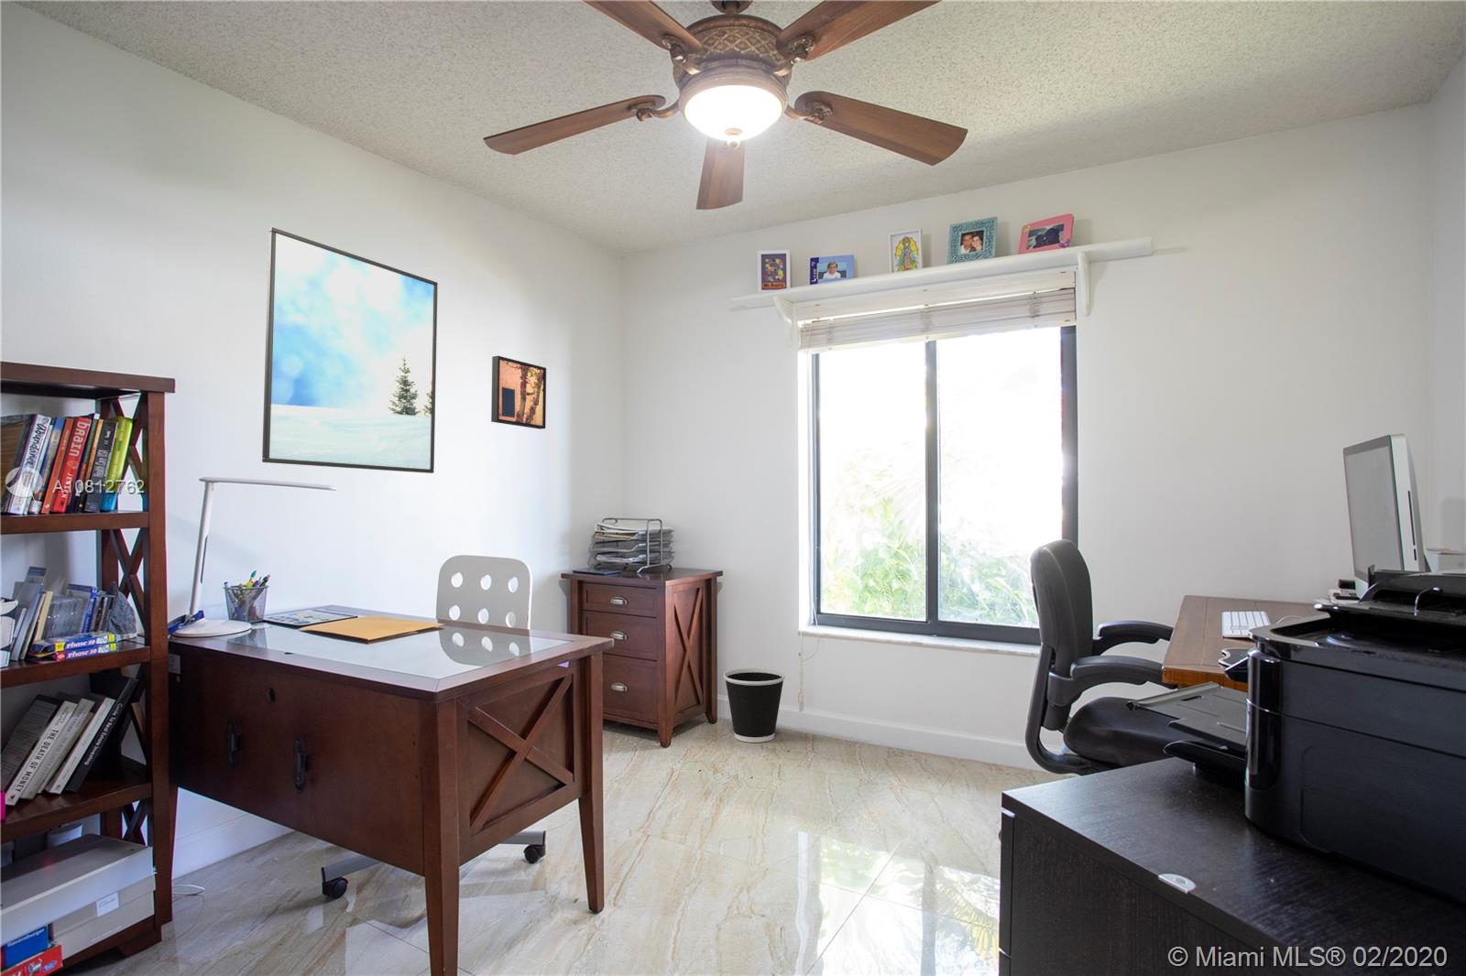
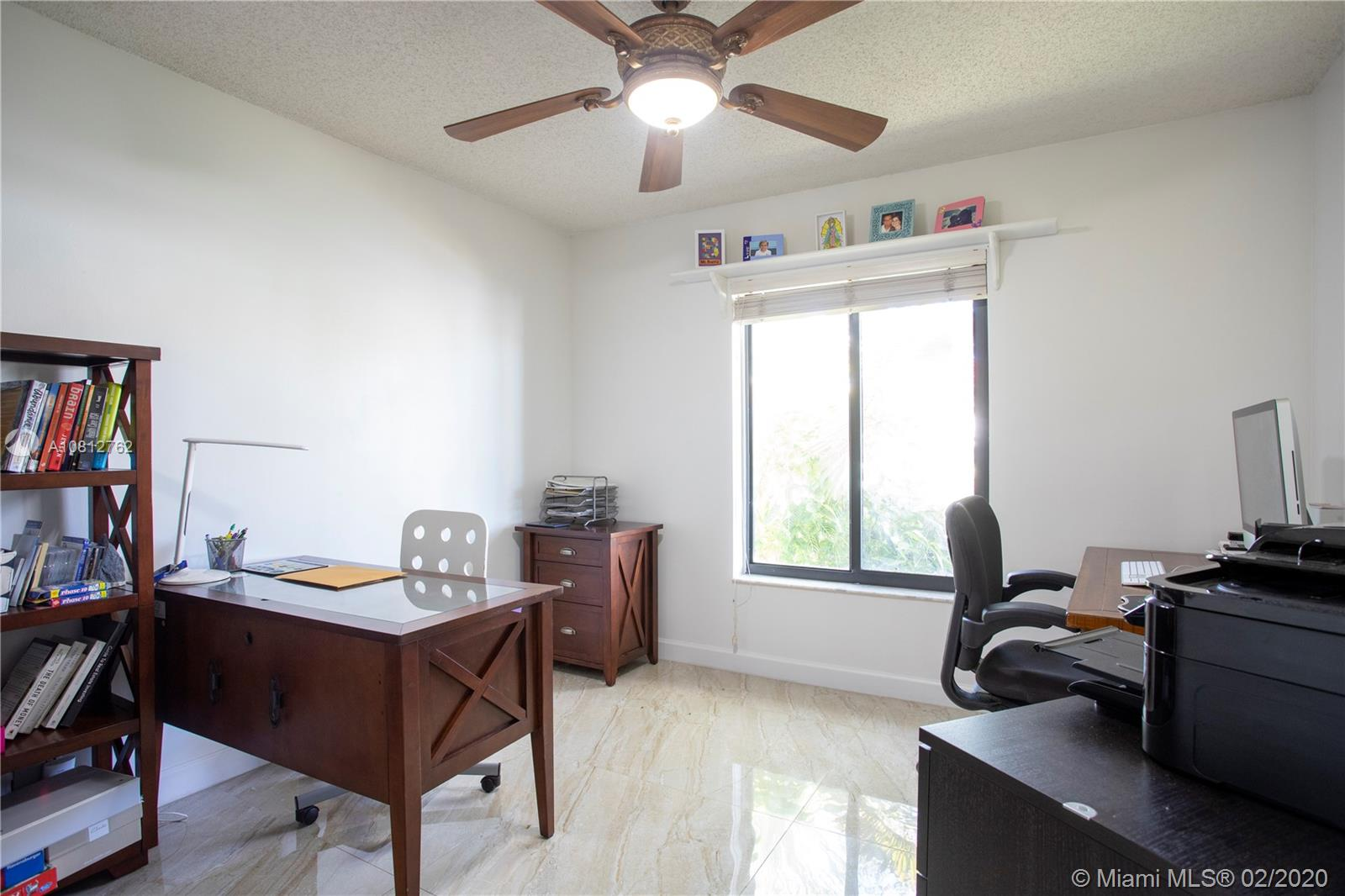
- wall art (520, 393)
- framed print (360, 362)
- wastebasket (754, 705)
